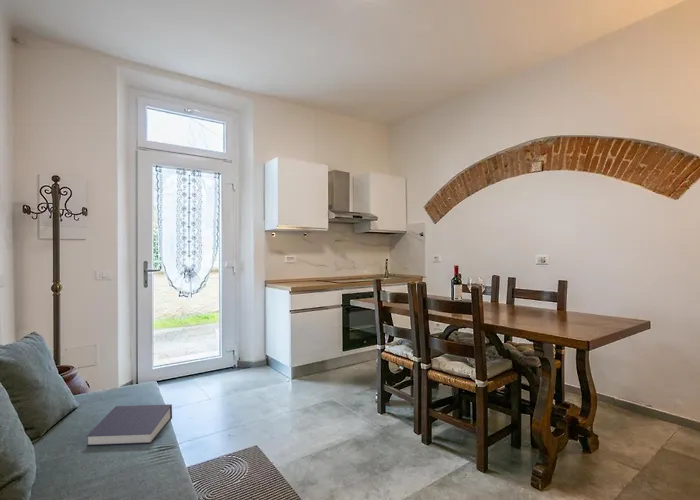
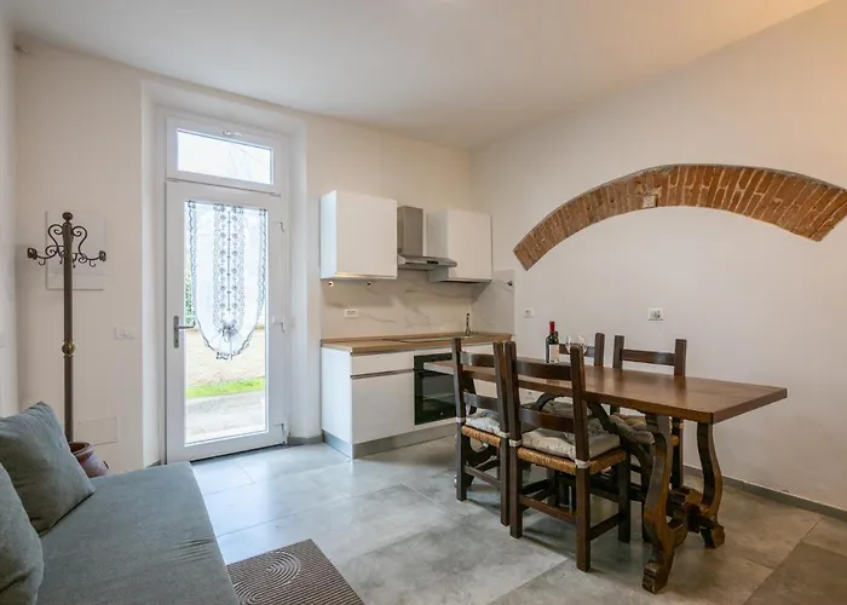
- book (132, 423)
